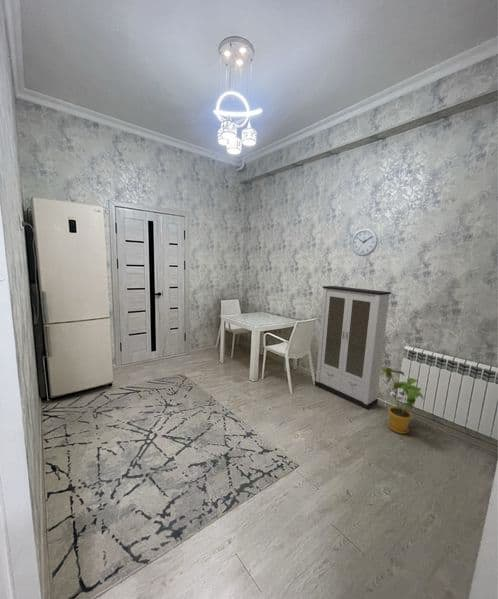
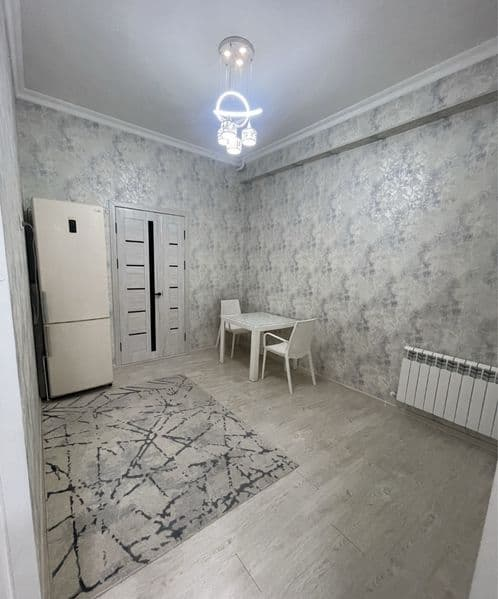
- wall clock (363, 242)
- cabinet (349, 342)
- house plant (403, 397)
